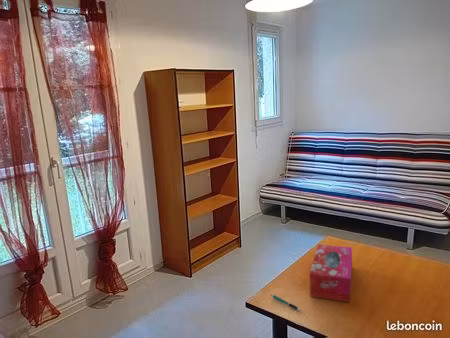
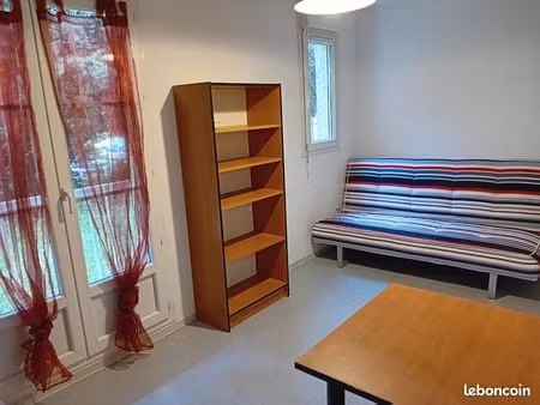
- tissue box (332, 270)
- pen (285, 302)
